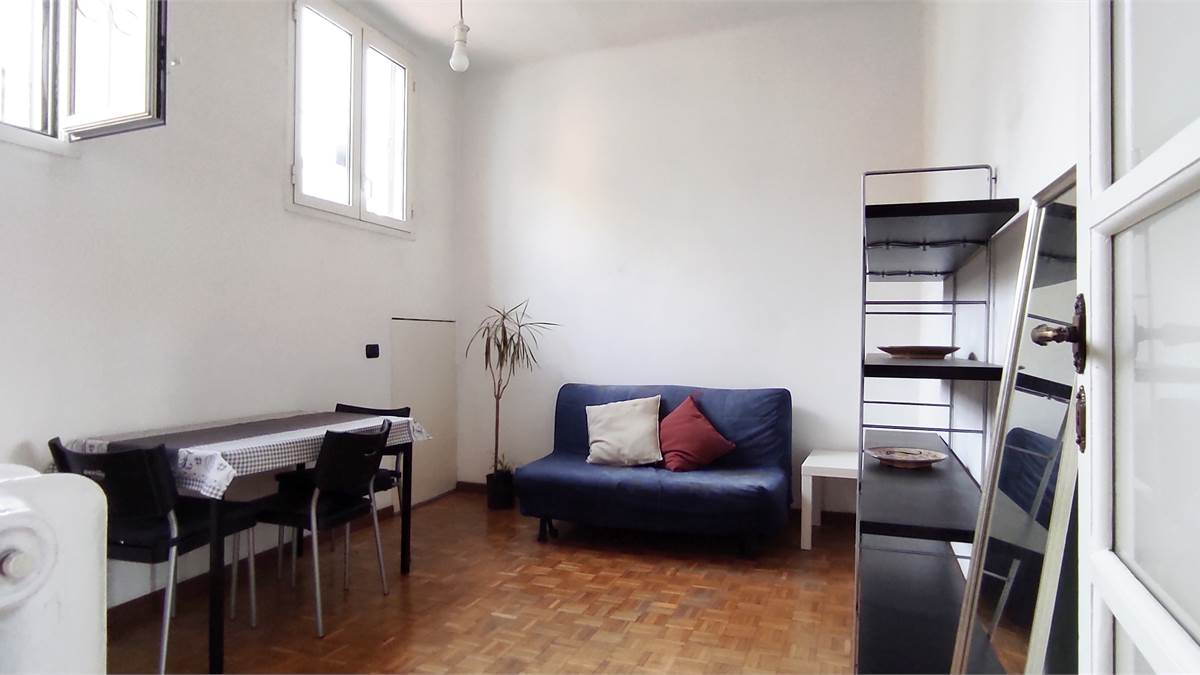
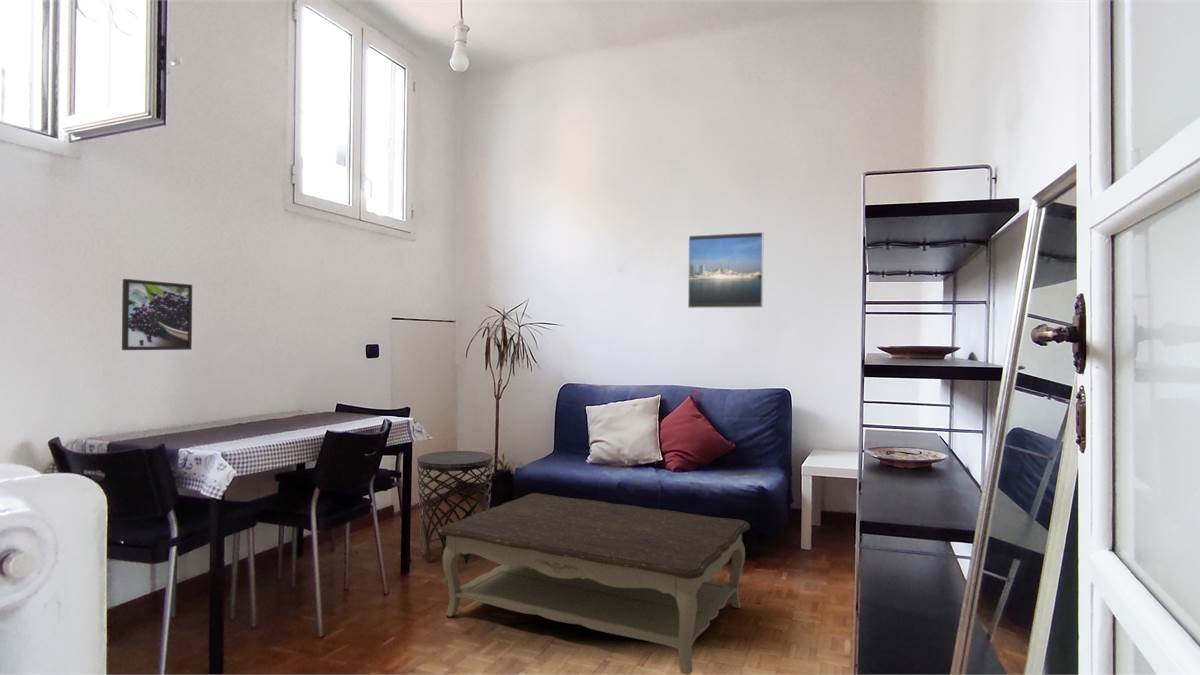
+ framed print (158, 315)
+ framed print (725, 270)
+ side table (455, 505)
+ coffee table (596, 567)
